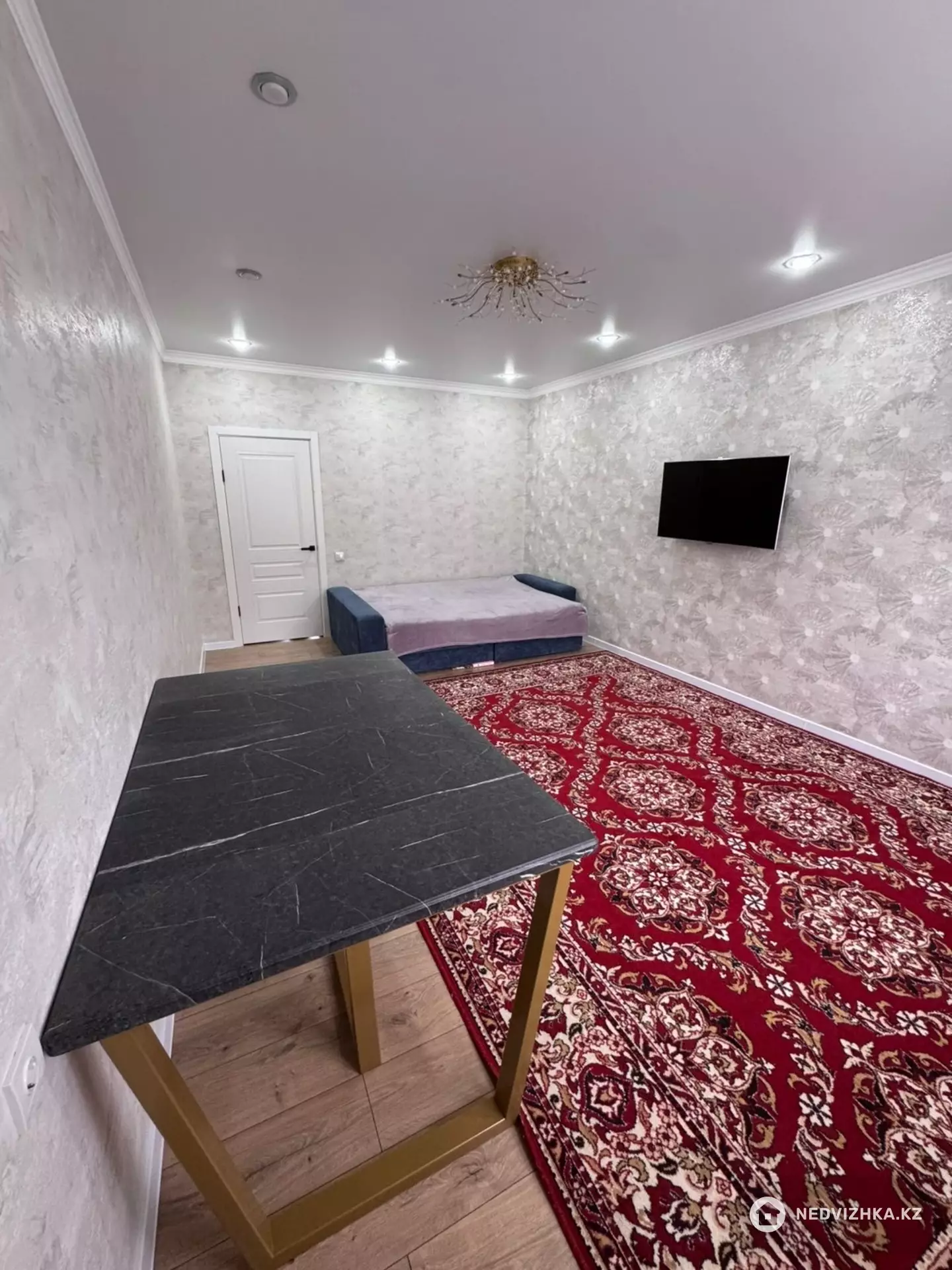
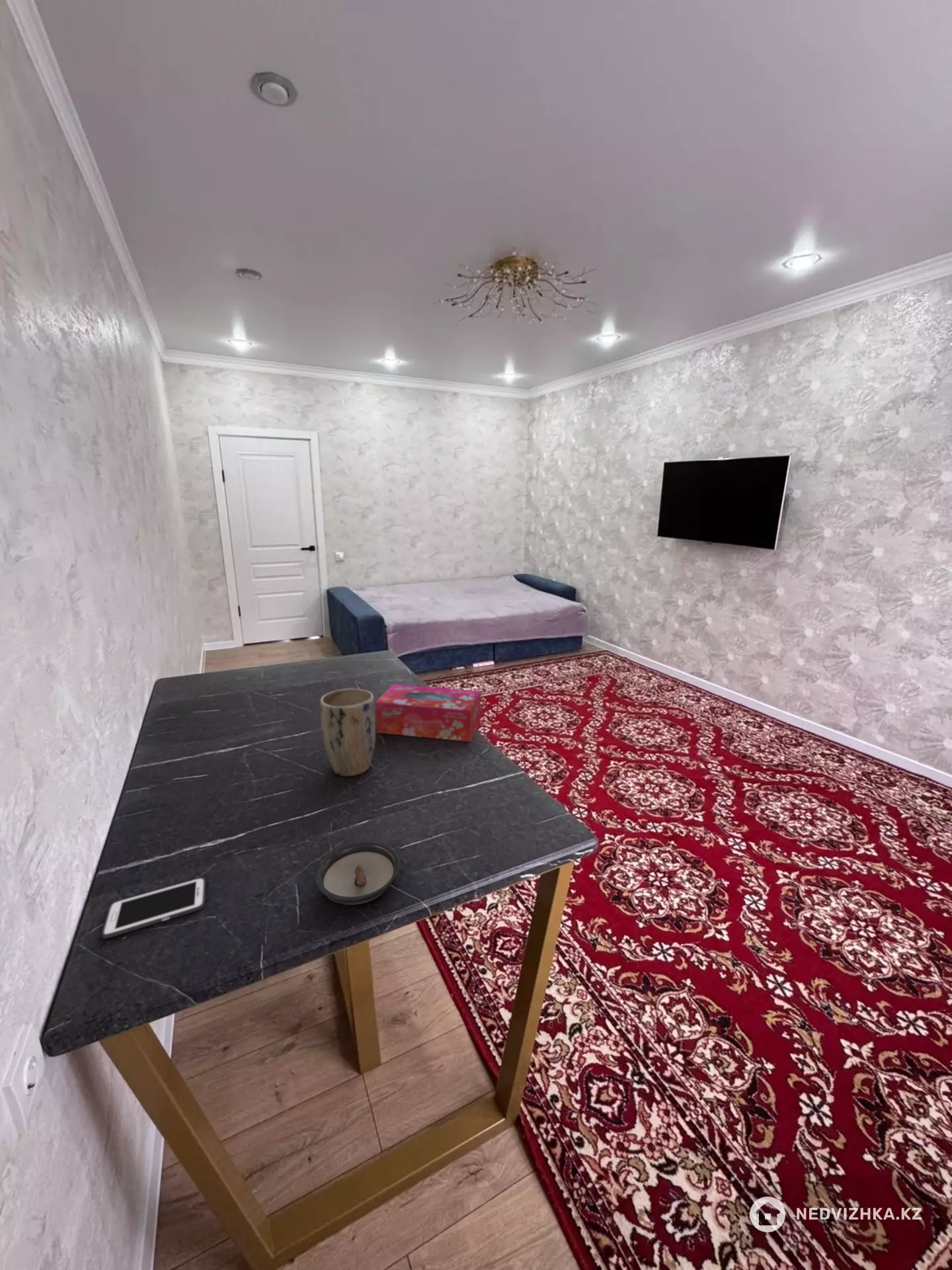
+ plant pot (349, 732)
+ tissue box (430, 711)
+ cell phone (157, 906)
+ saucer (358, 876)
